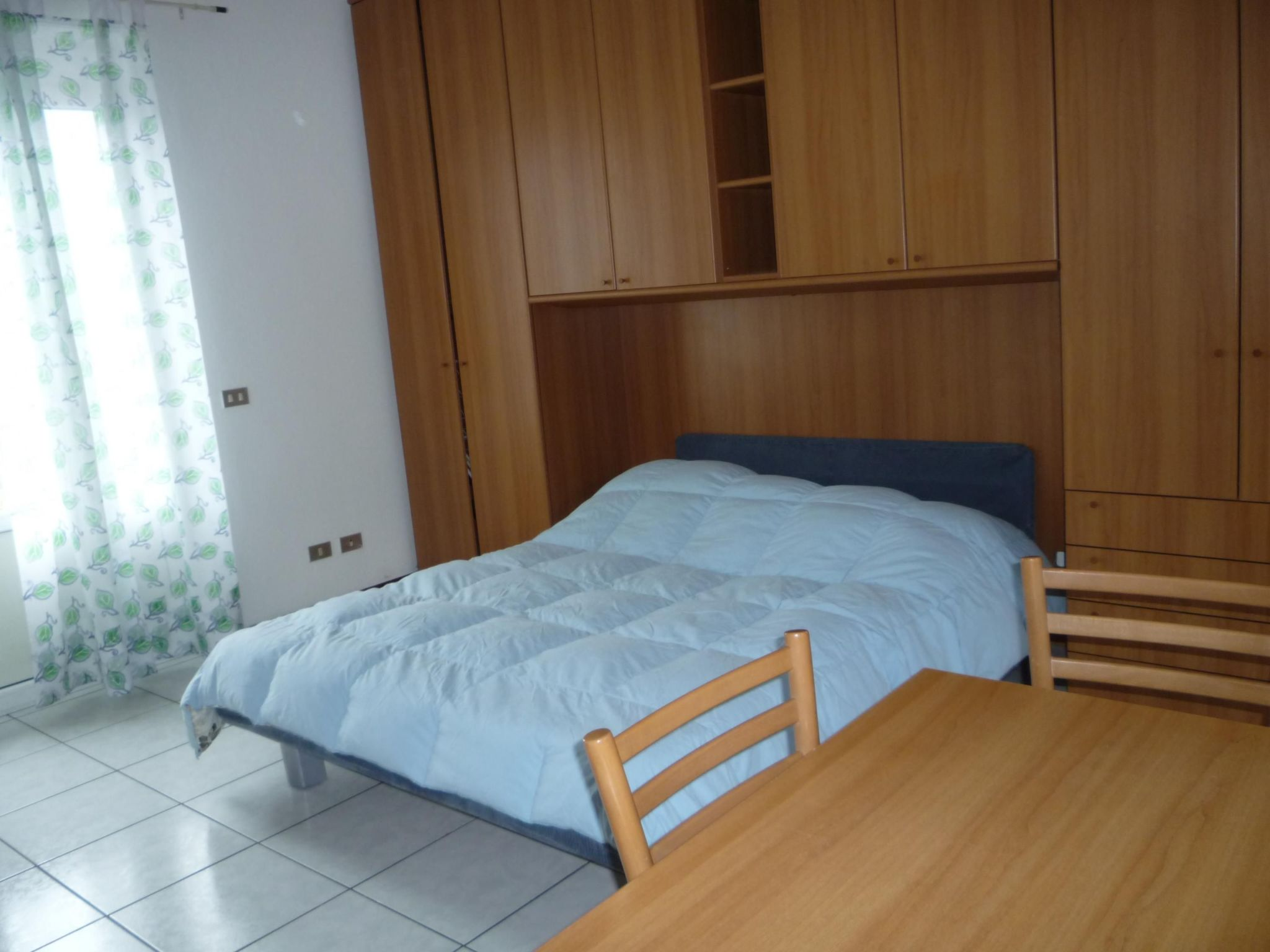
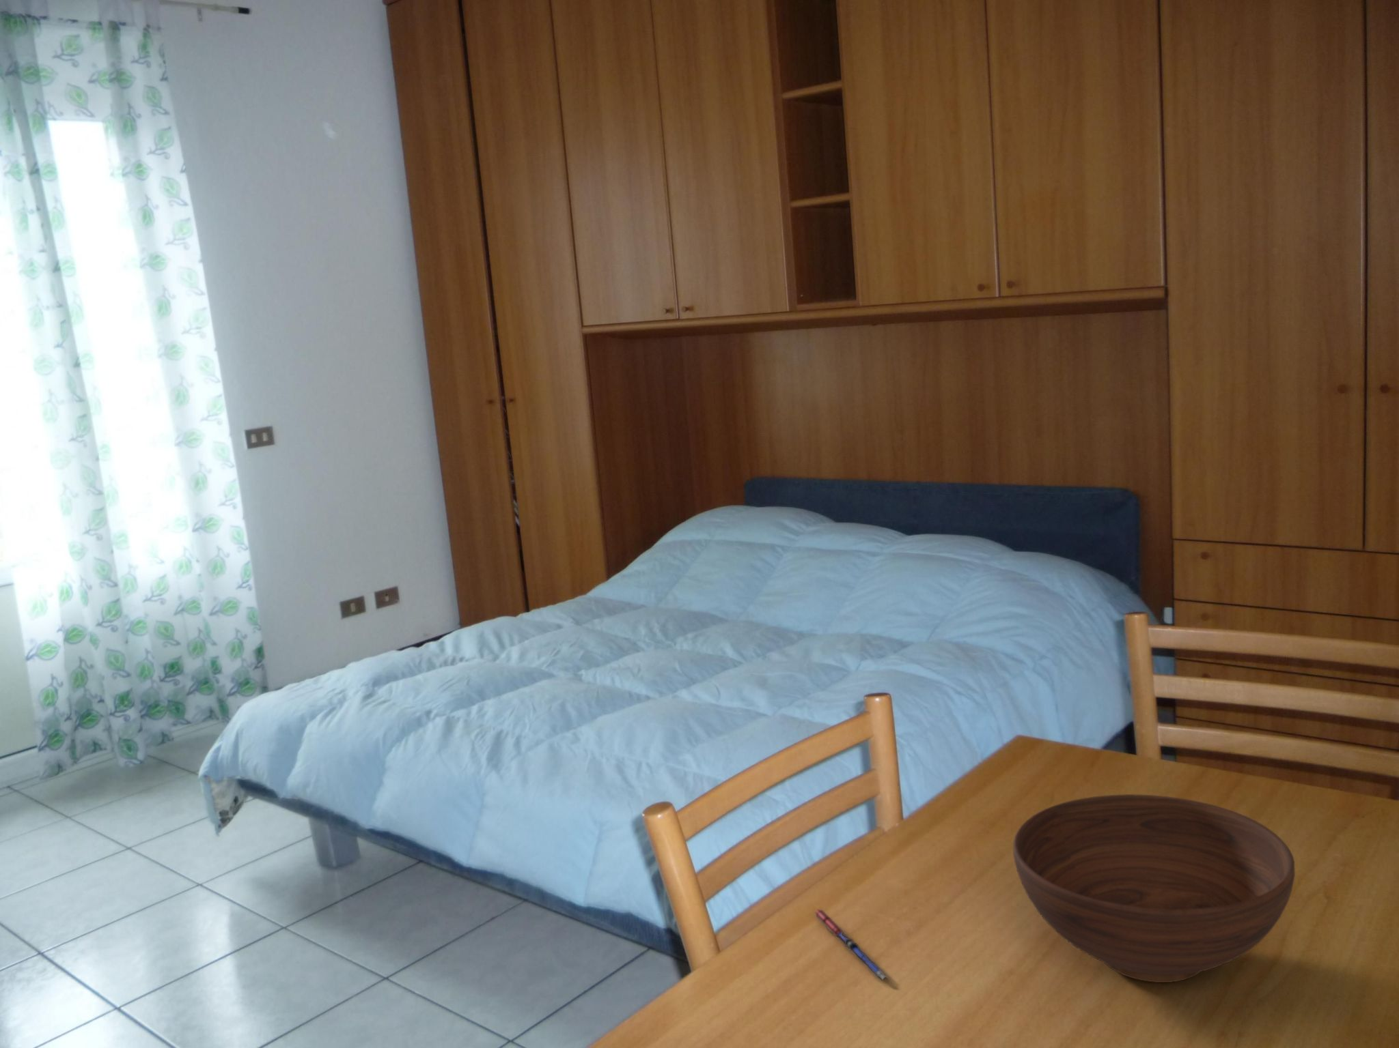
+ bowl (1150, 903)
+ pen (849, 941)
